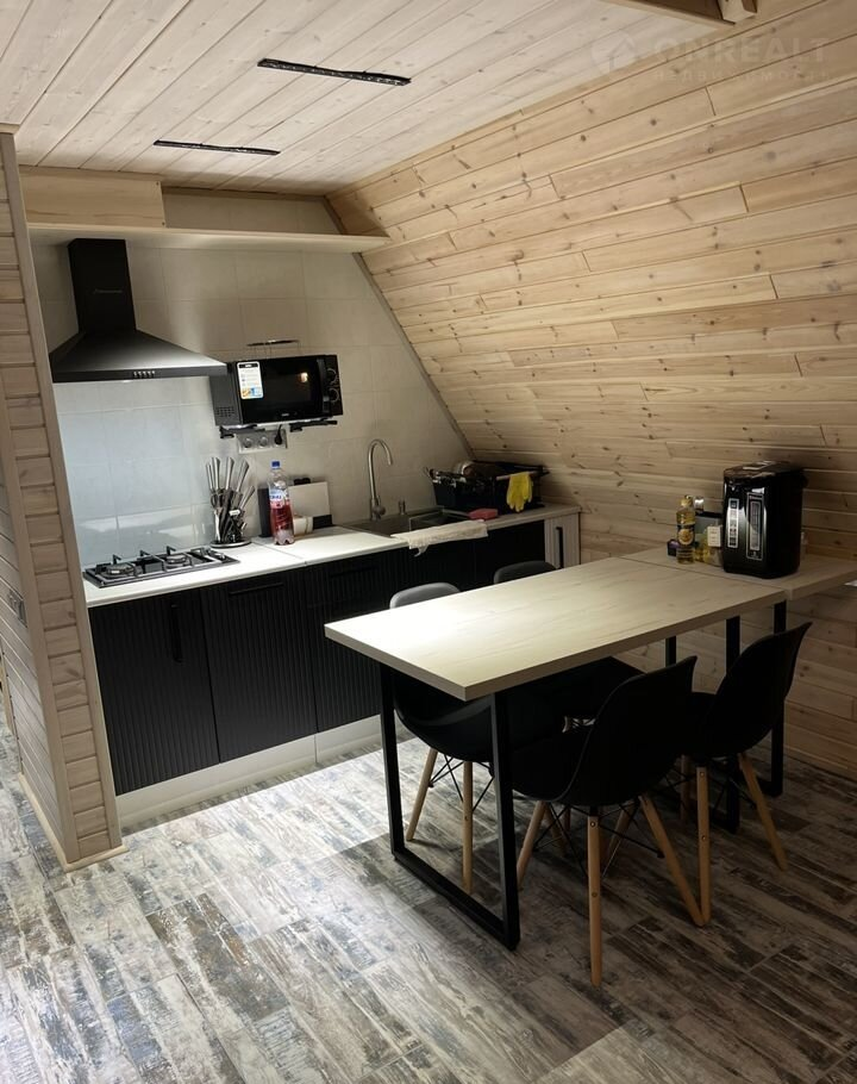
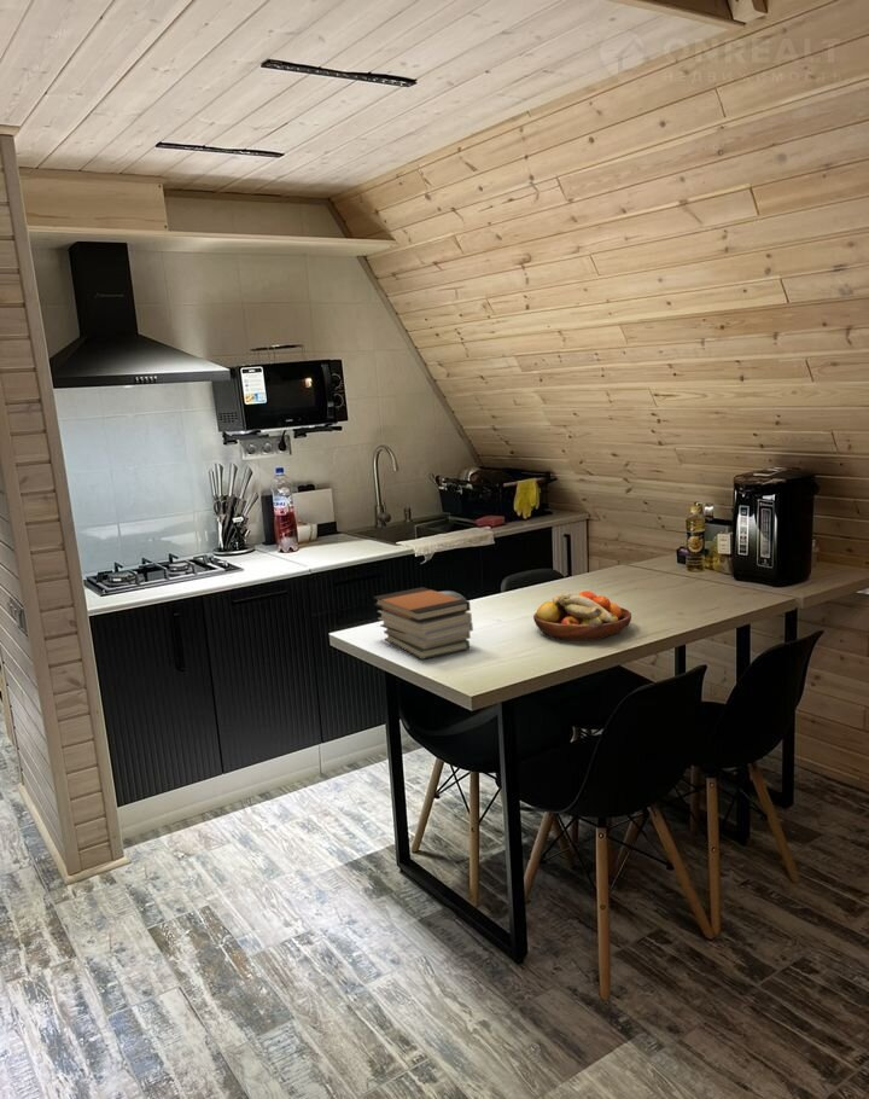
+ book stack (424, 621)
+ fruit bowl (582, 610)
